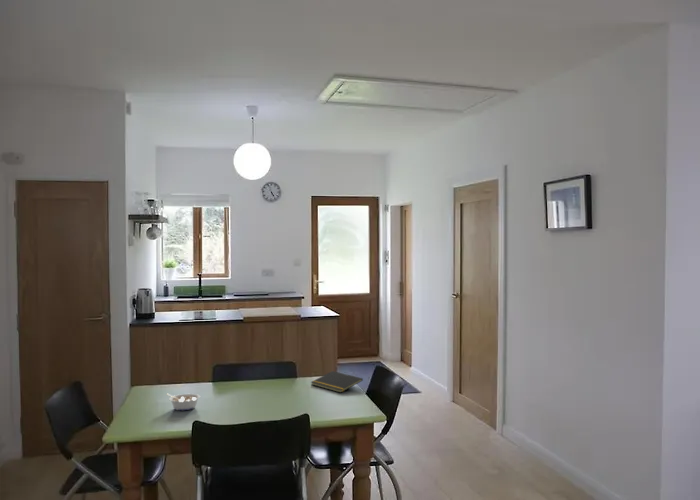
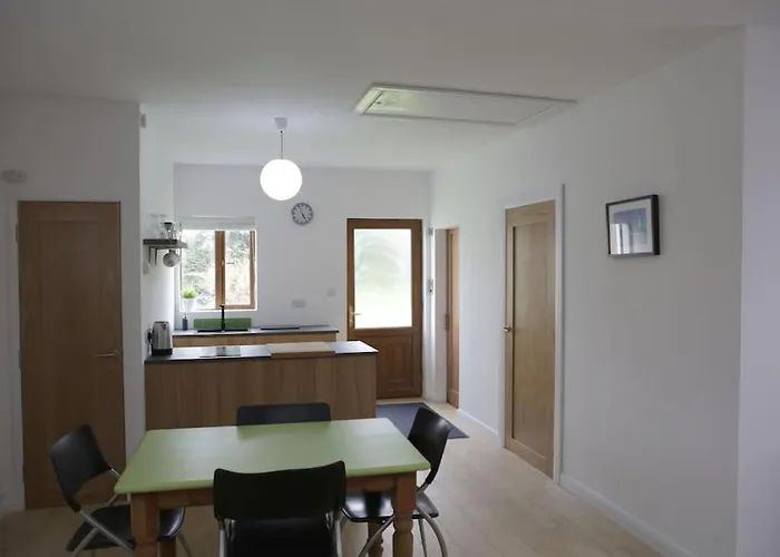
- legume (183, 401)
- notepad (336, 381)
